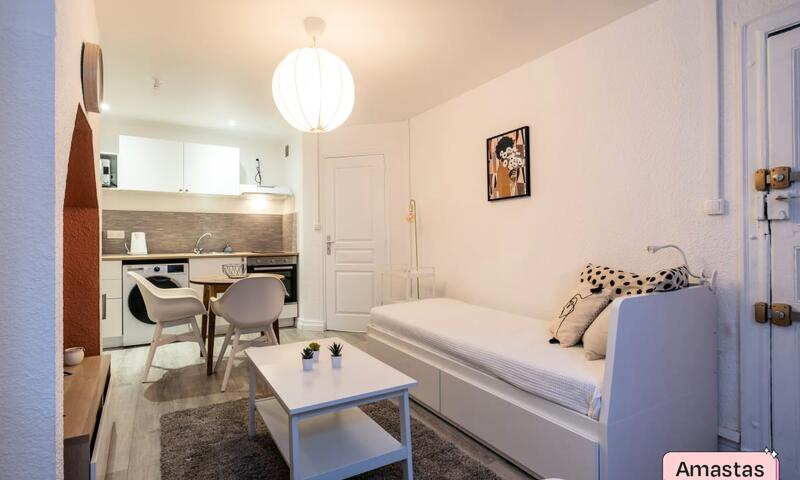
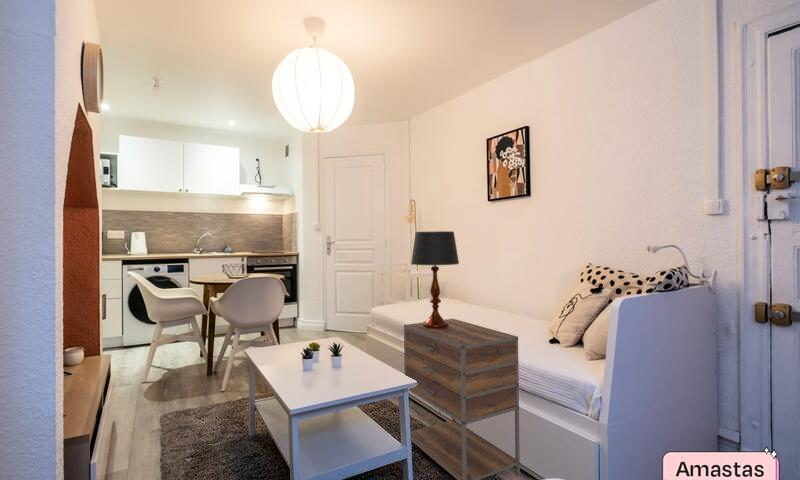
+ nightstand (455, 395)
+ table lamp (435, 278)
